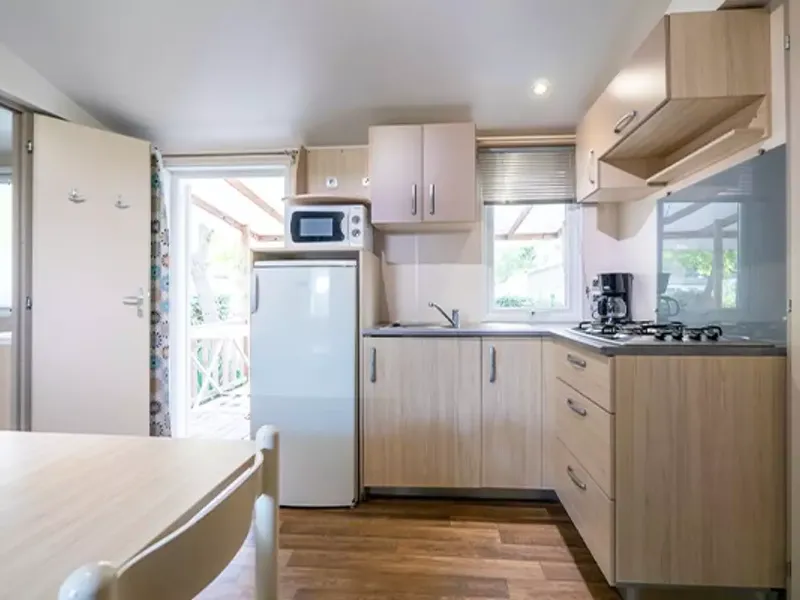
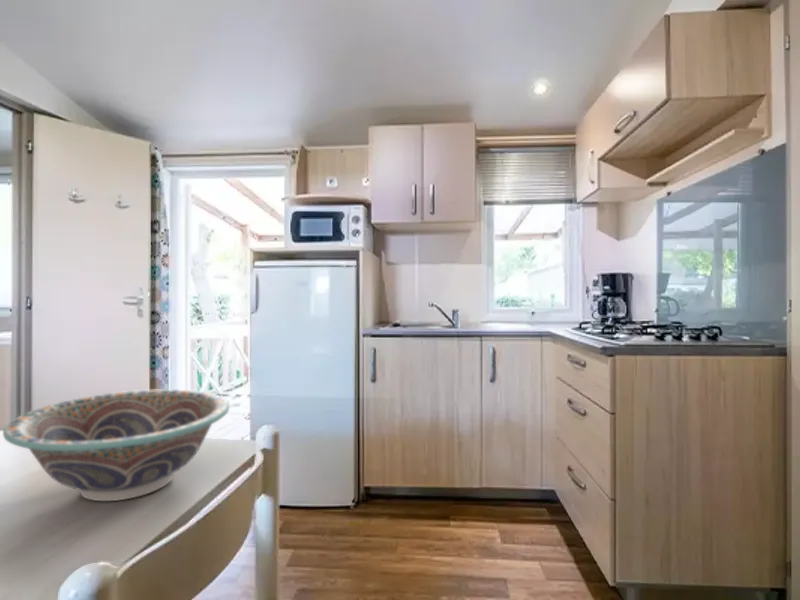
+ decorative bowl (127, 446)
